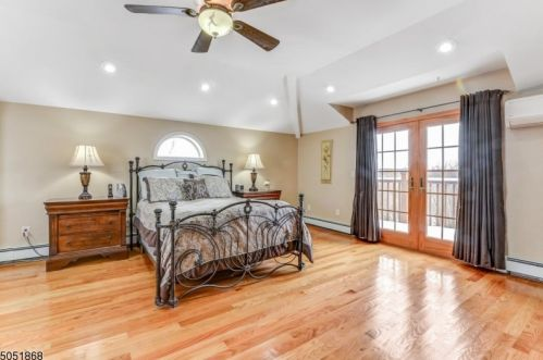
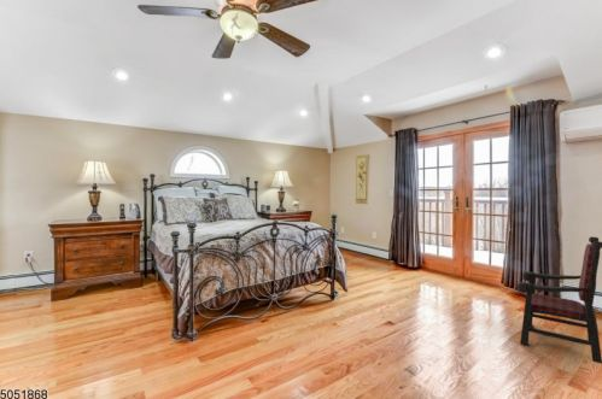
+ armchair (557, 288)
